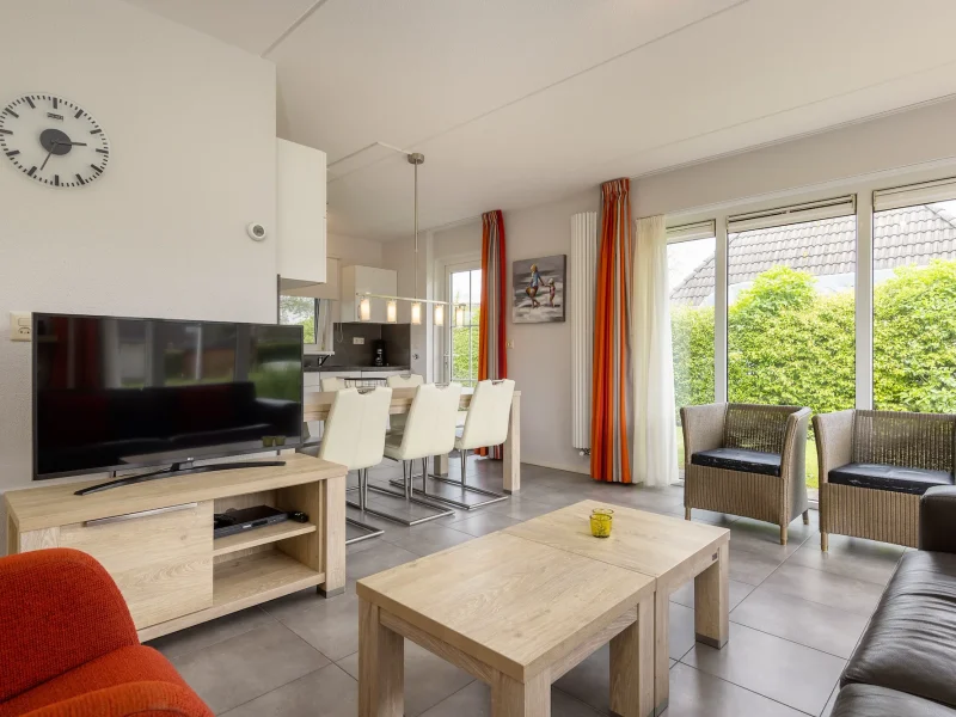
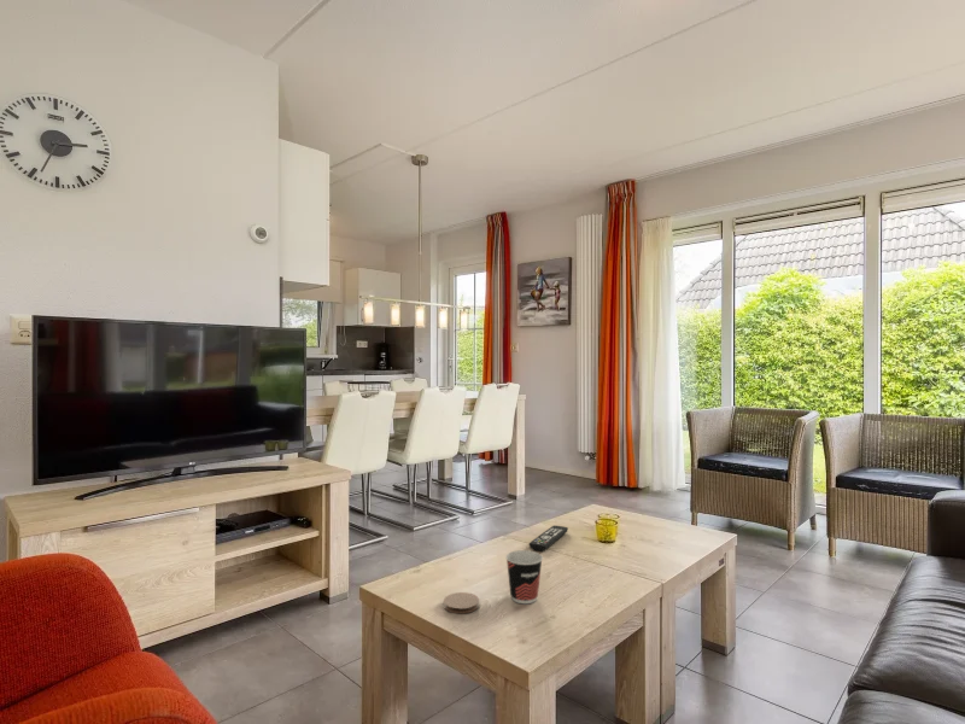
+ cup (524, 577)
+ coaster (461, 602)
+ remote control (549, 537)
